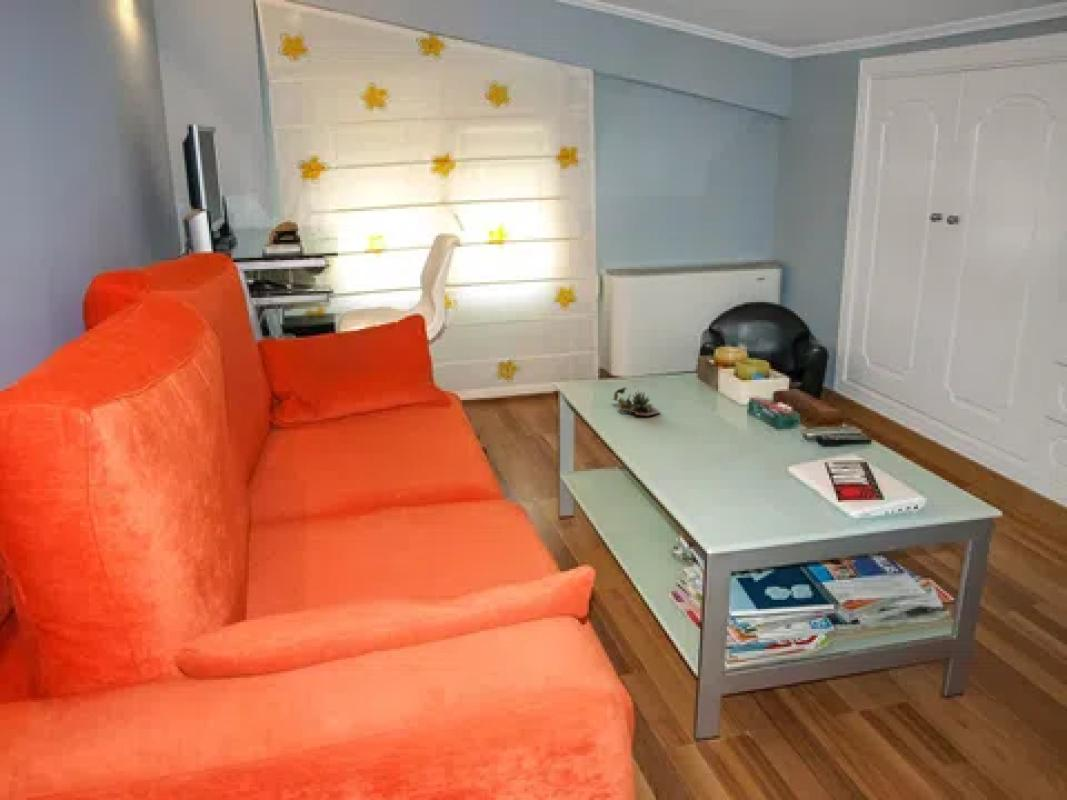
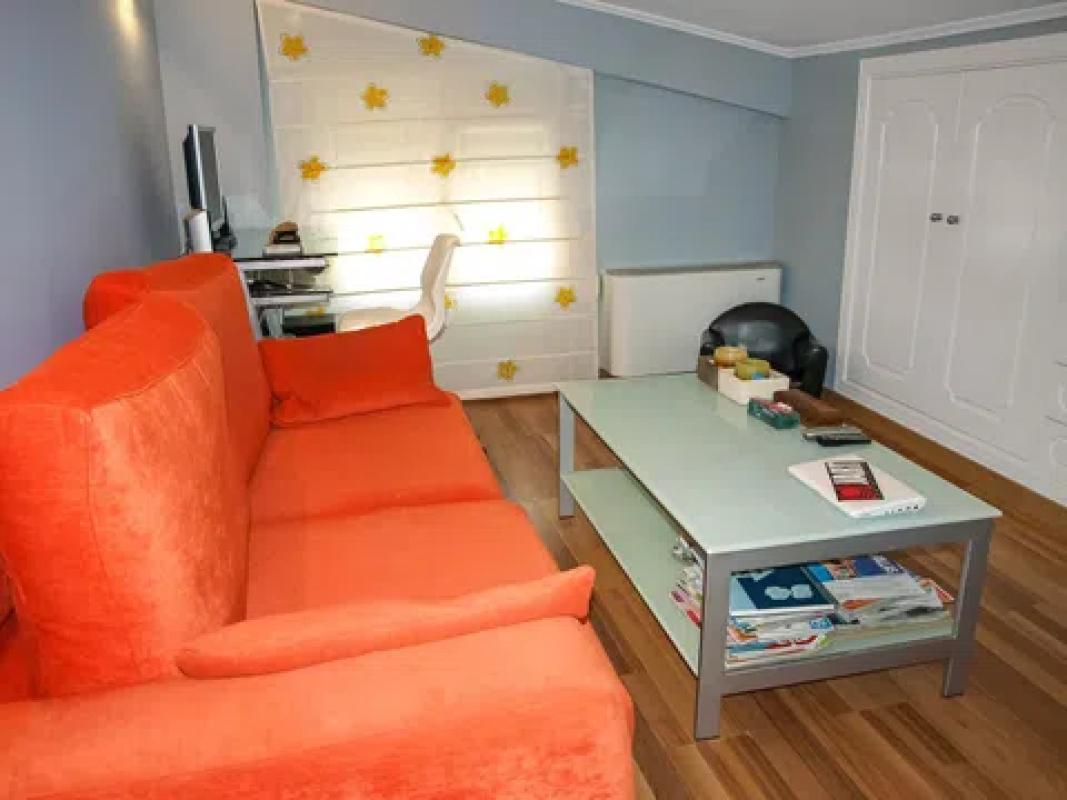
- succulent plant (638, 400)
